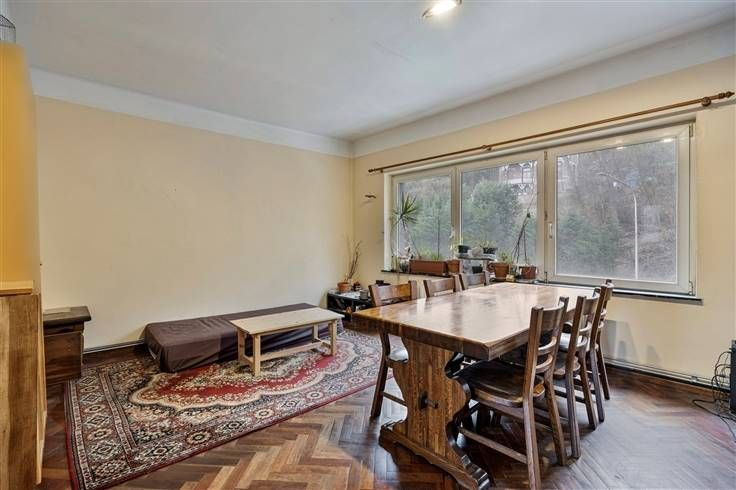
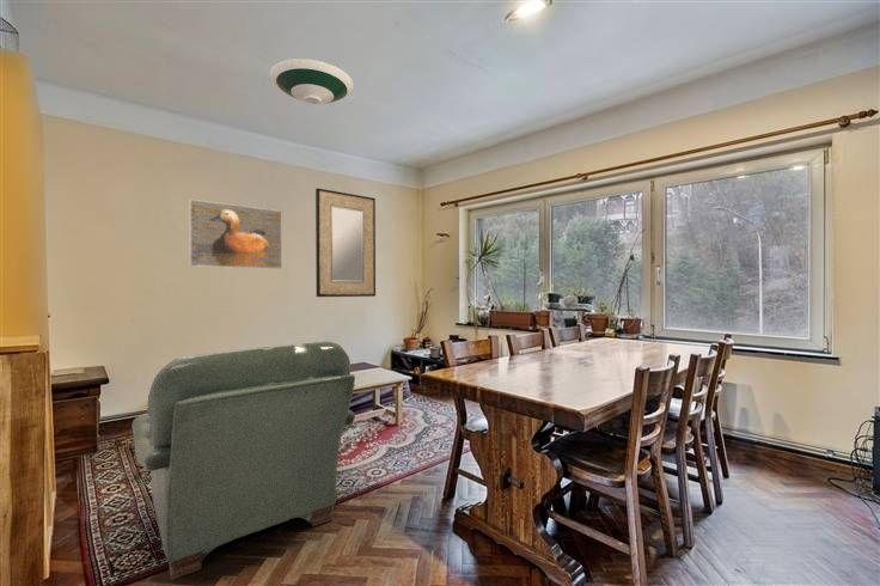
+ home mirror (347, 245)
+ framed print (238, 236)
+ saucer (312, 91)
+ armchair (248, 431)
